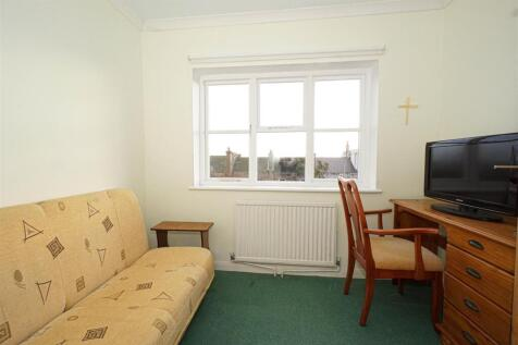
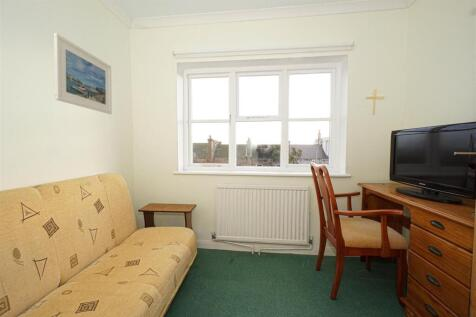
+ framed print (87, 80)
